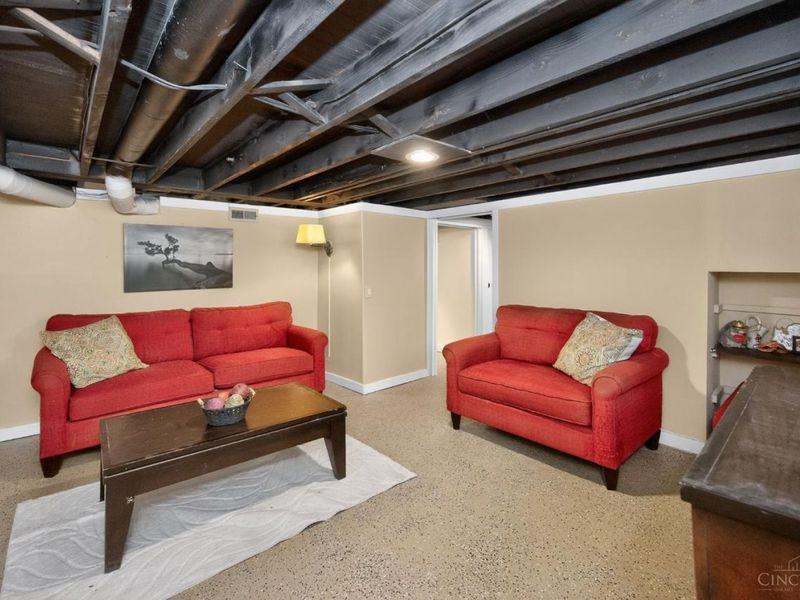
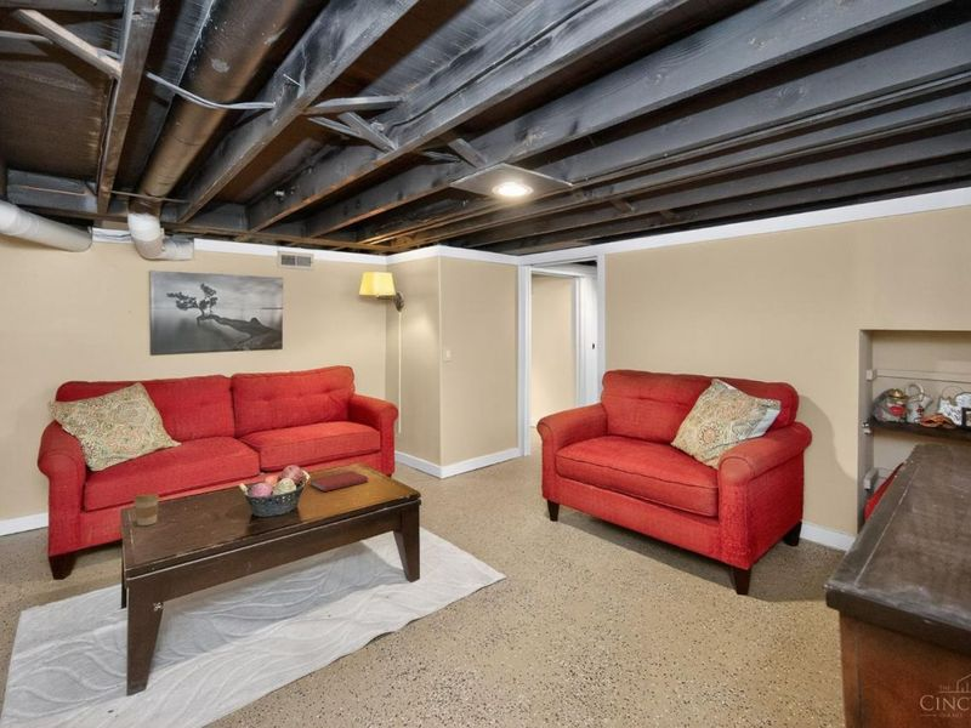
+ book (339, 480)
+ coffee cup (146, 508)
